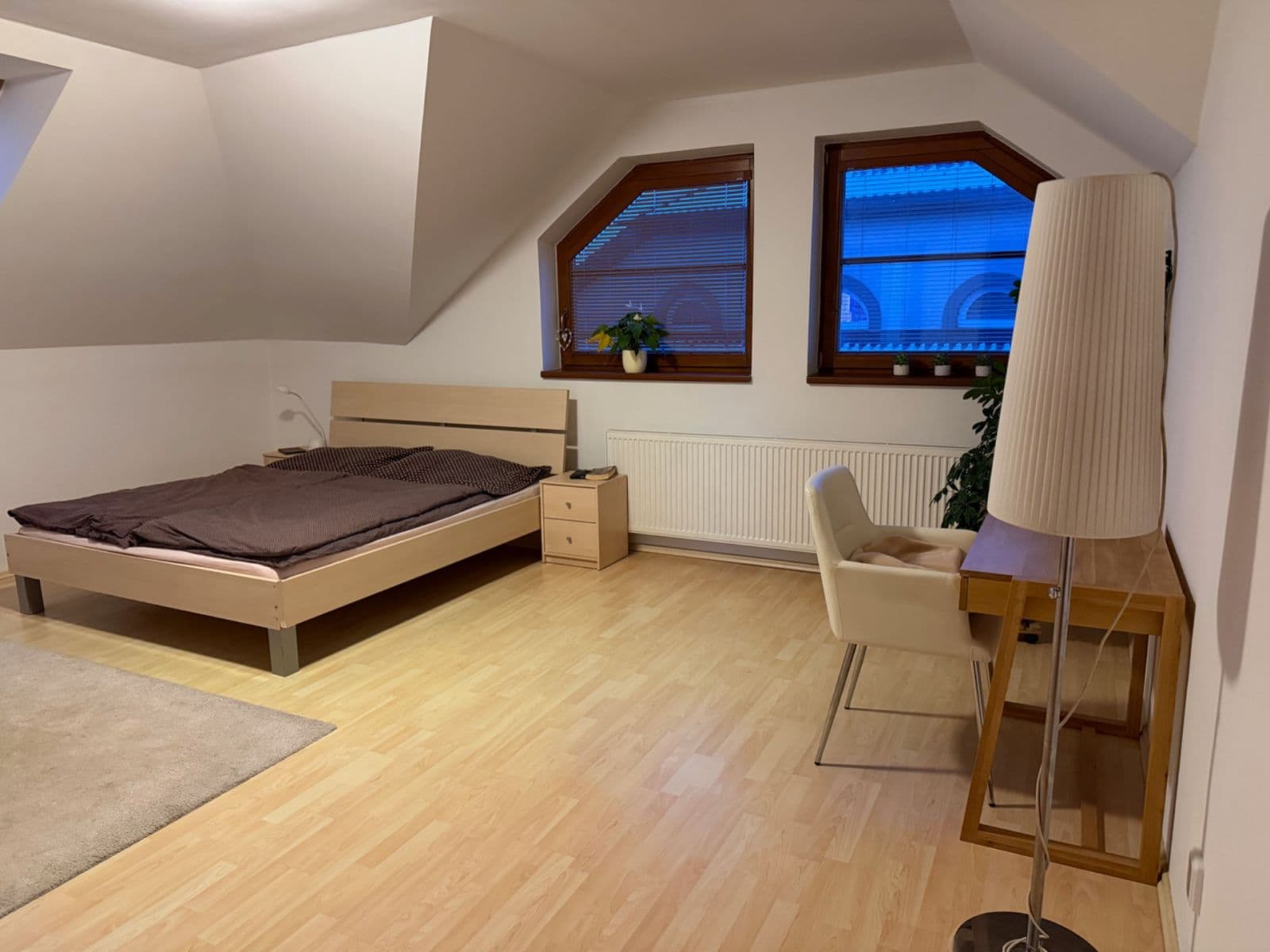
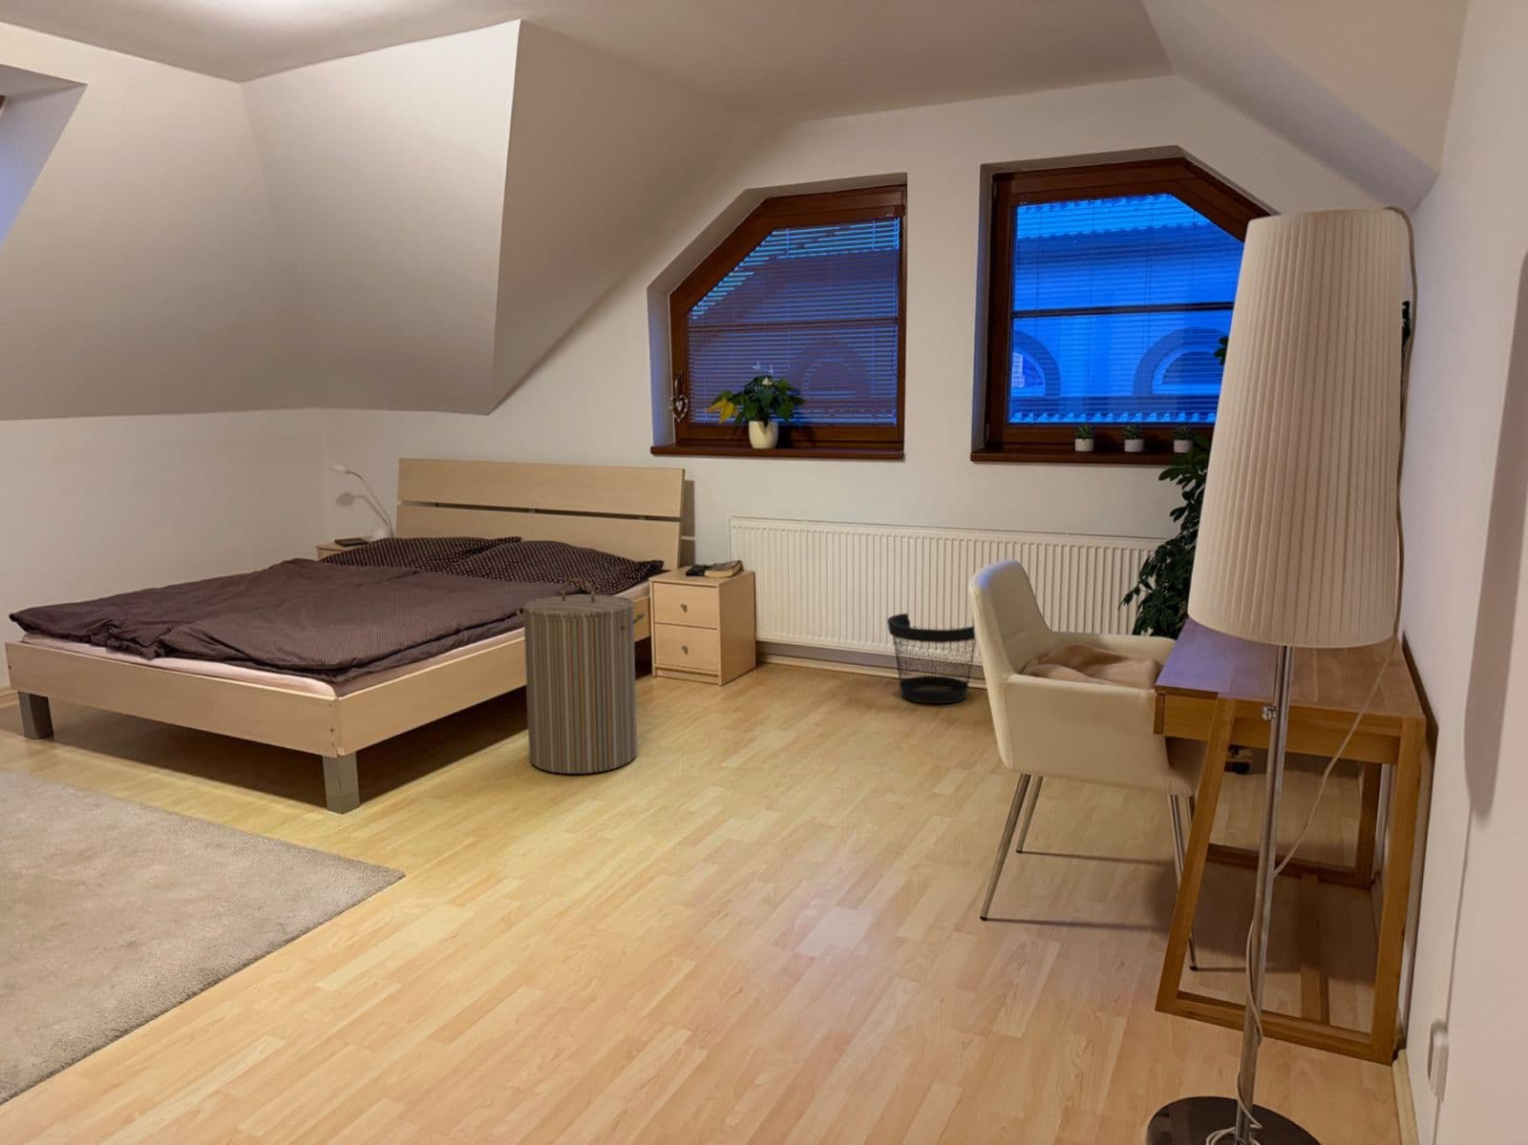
+ wastebasket (934, 657)
+ laundry hamper (581, 668)
